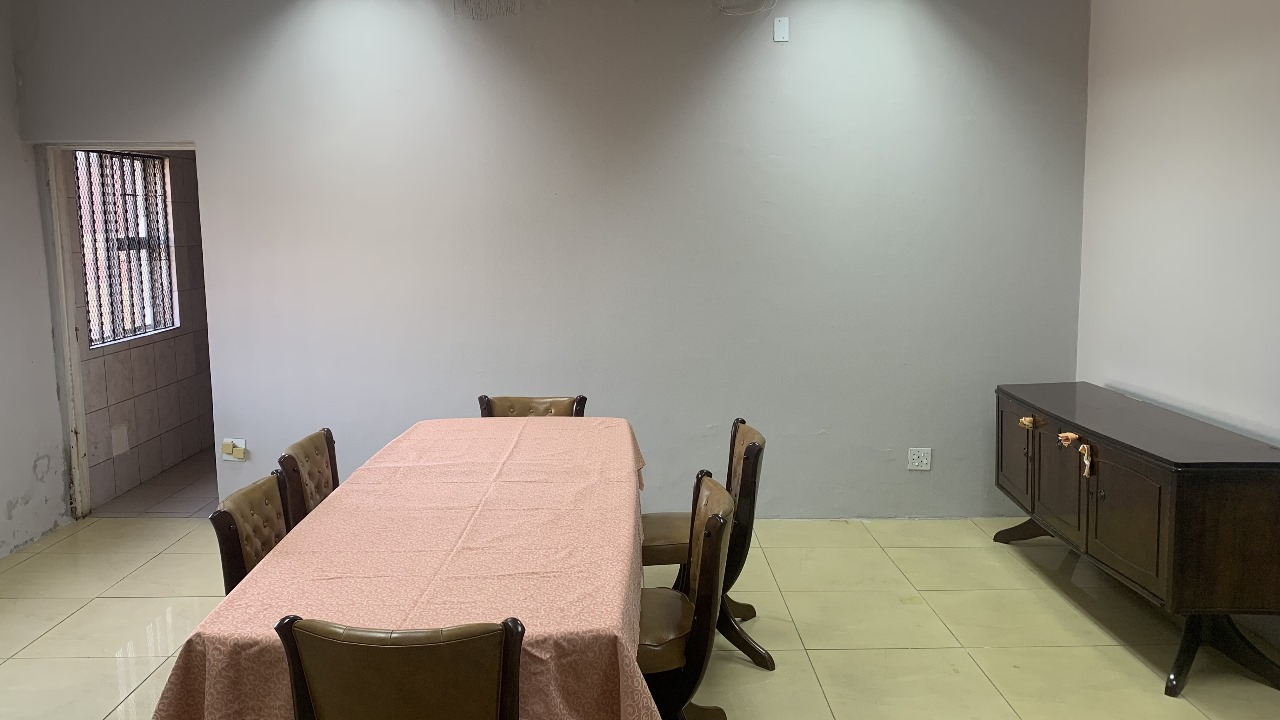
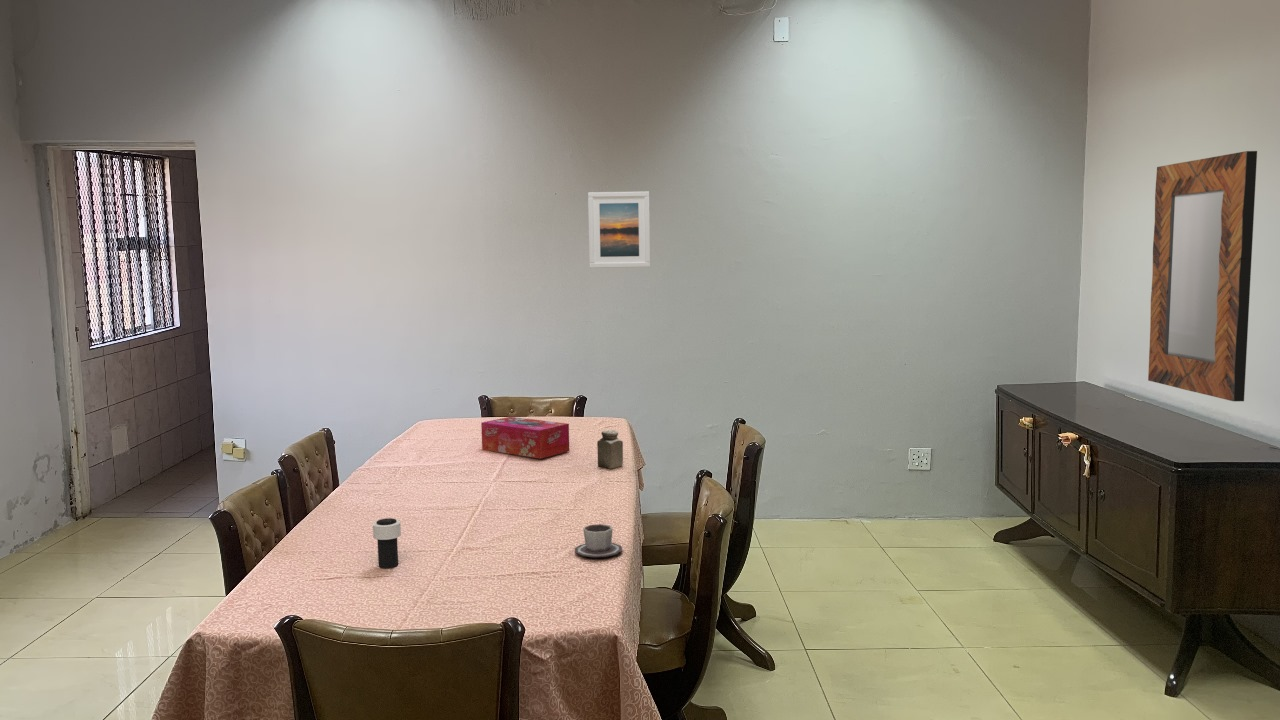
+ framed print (619, 229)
+ tissue box (525, 436)
+ salt shaker (610, 448)
+ home mirror (1196, 276)
+ cup (598, 540)
+ cup (387, 542)
